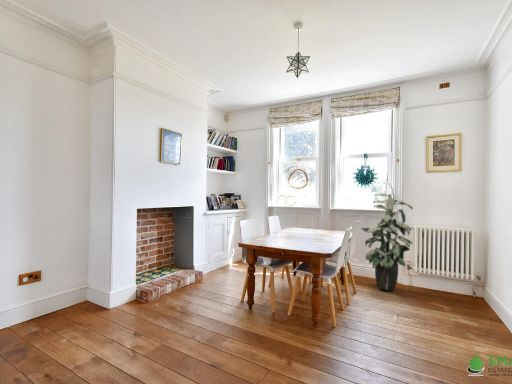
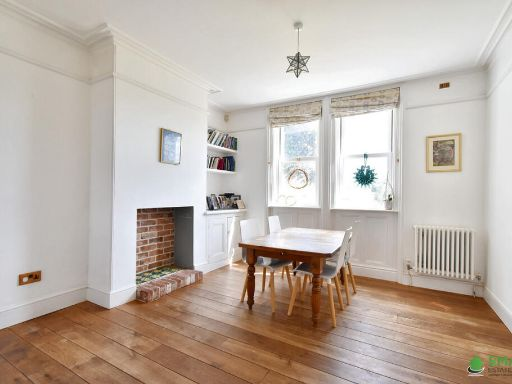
- indoor plant (385, 241)
